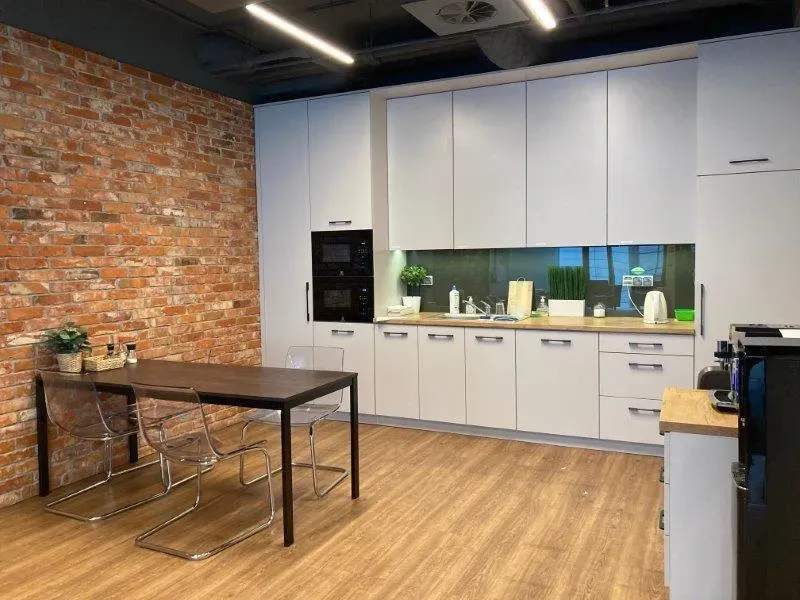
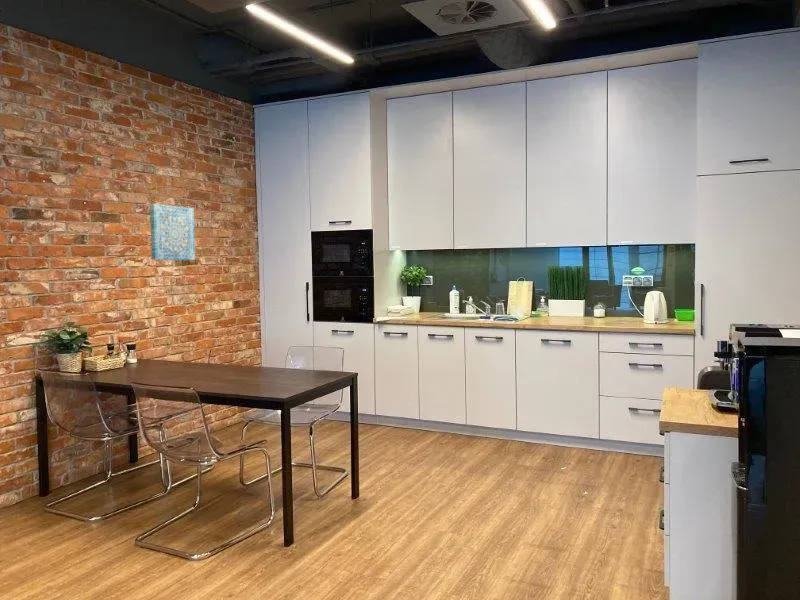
+ wall art (173, 233)
